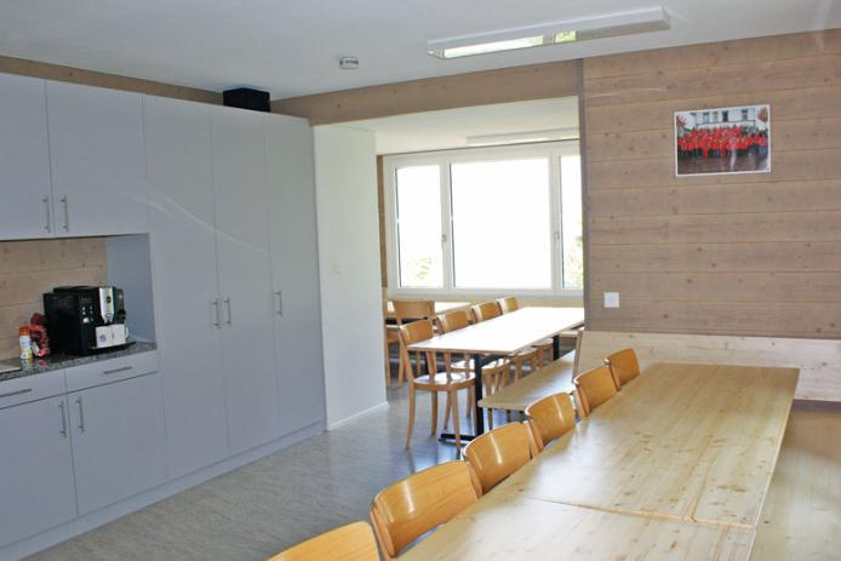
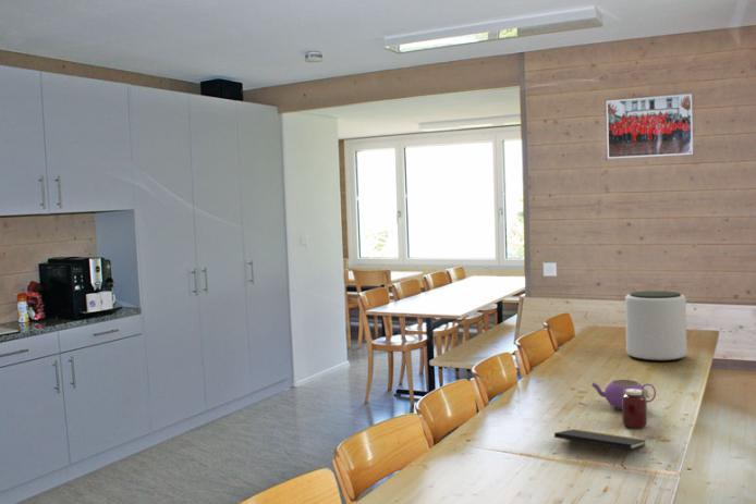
+ plant pot (655, 324)
+ jar (635, 406)
+ notepad (600, 439)
+ teapot (623, 394)
